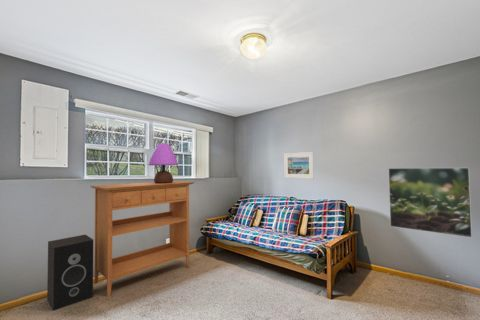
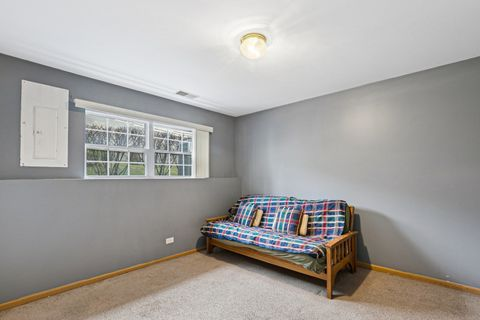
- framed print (426, 199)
- speaker (70, 269)
- console table (146, 228)
- table lamp (163, 163)
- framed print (298, 165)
